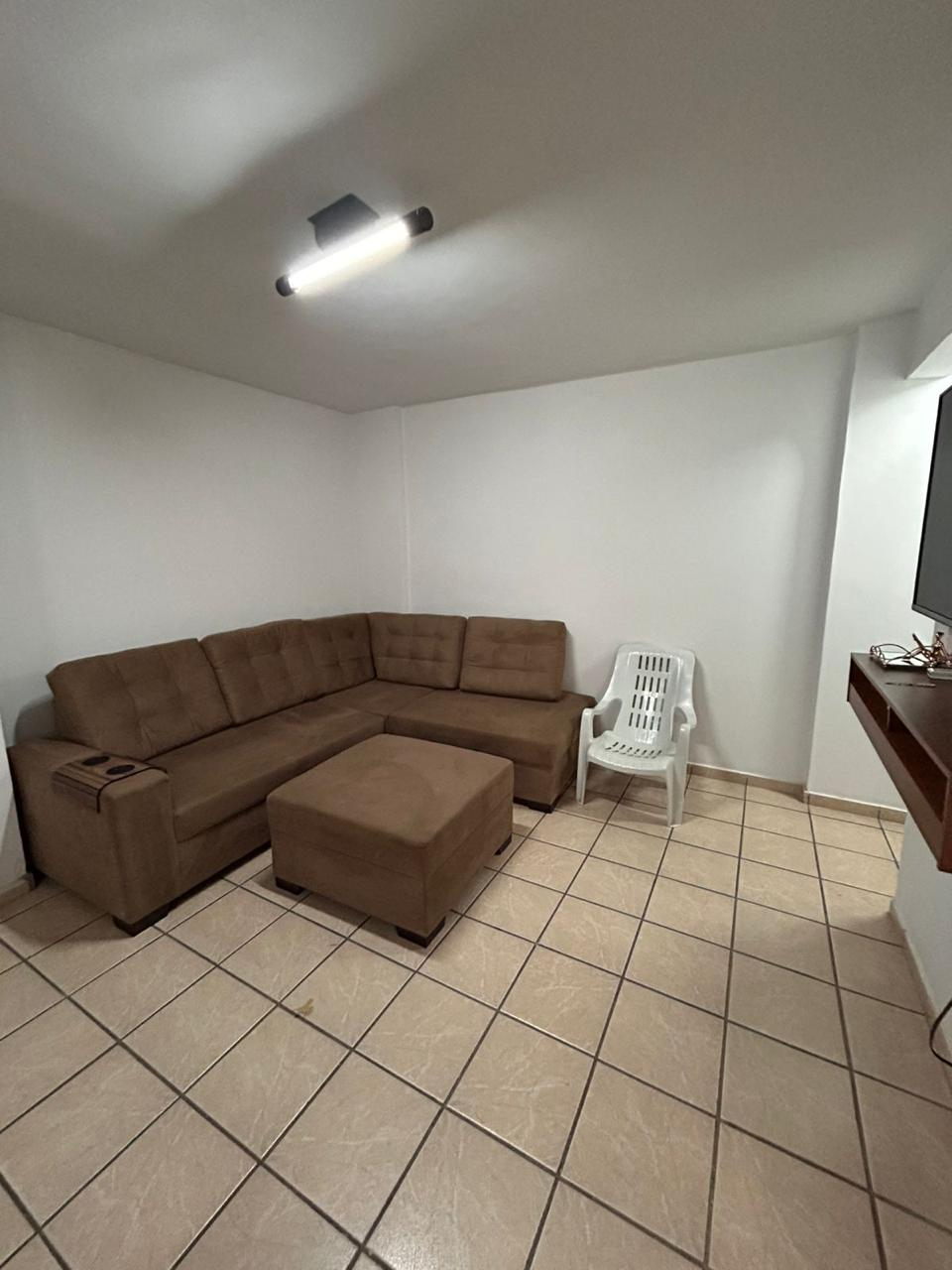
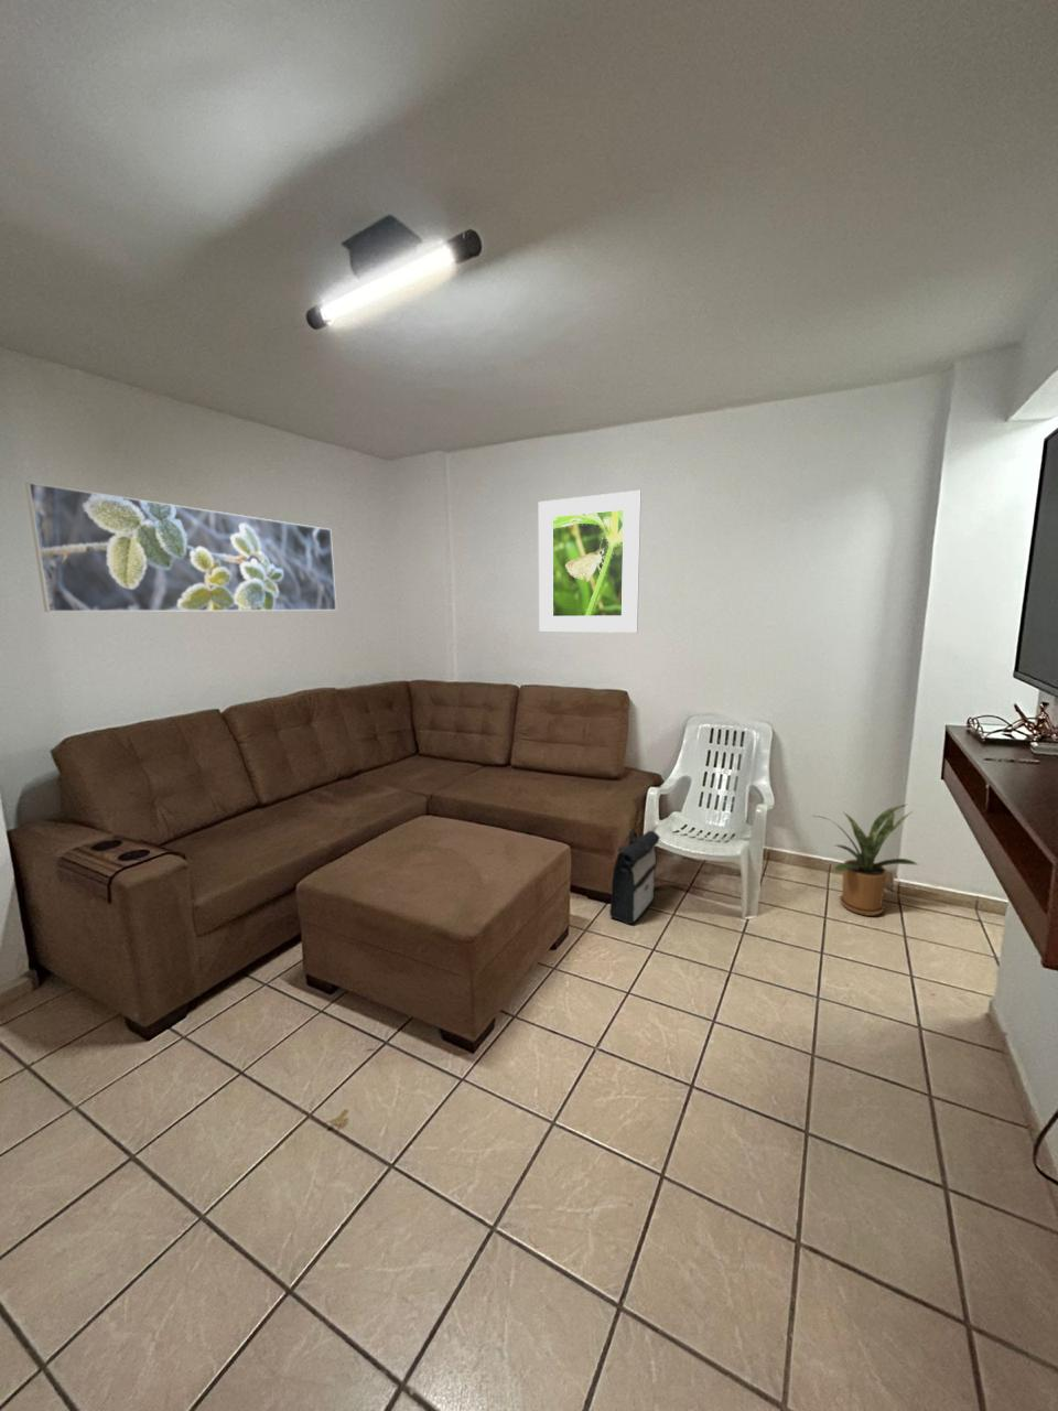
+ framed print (217, 561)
+ backpack (633, 871)
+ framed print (587, 566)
+ house plant (862, 853)
